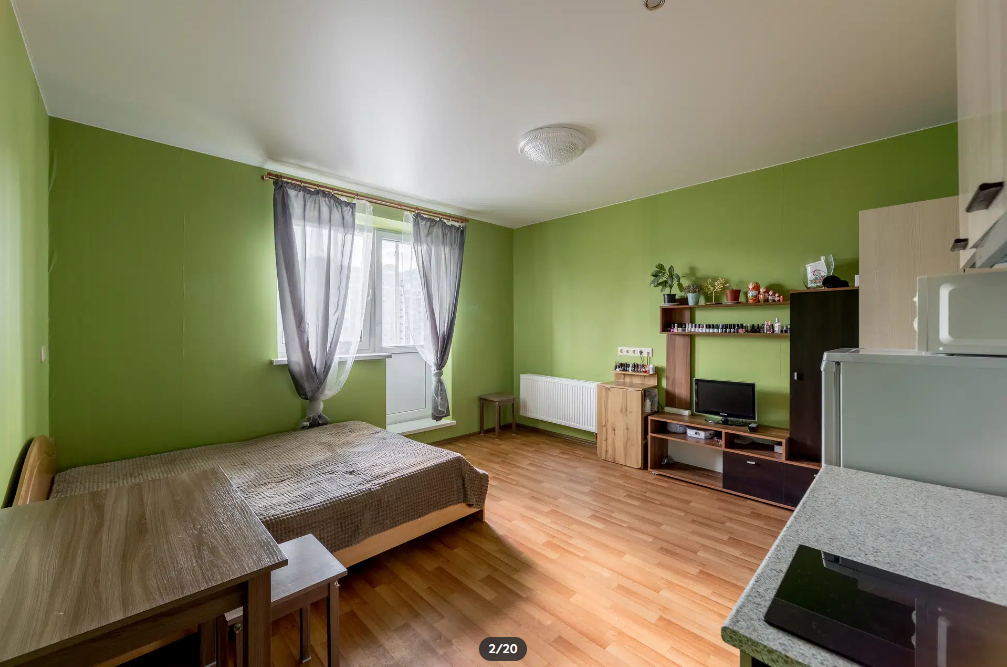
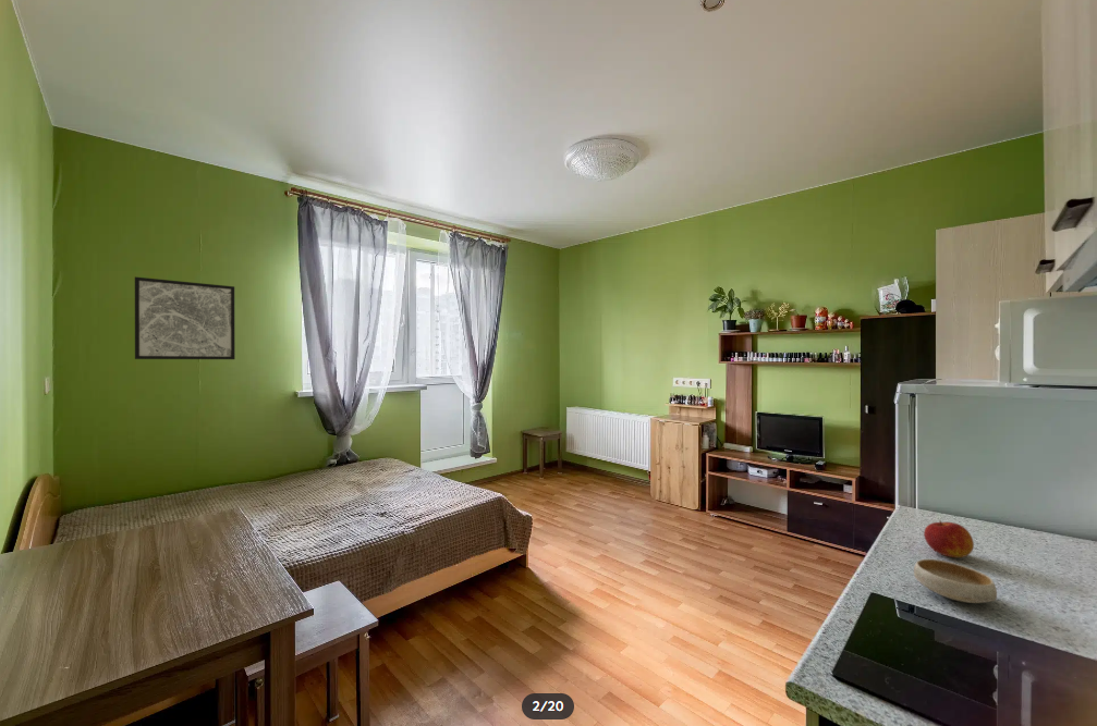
+ wall art (187, 320)
+ apple (948, 538)
+ bowl (953, 582)
